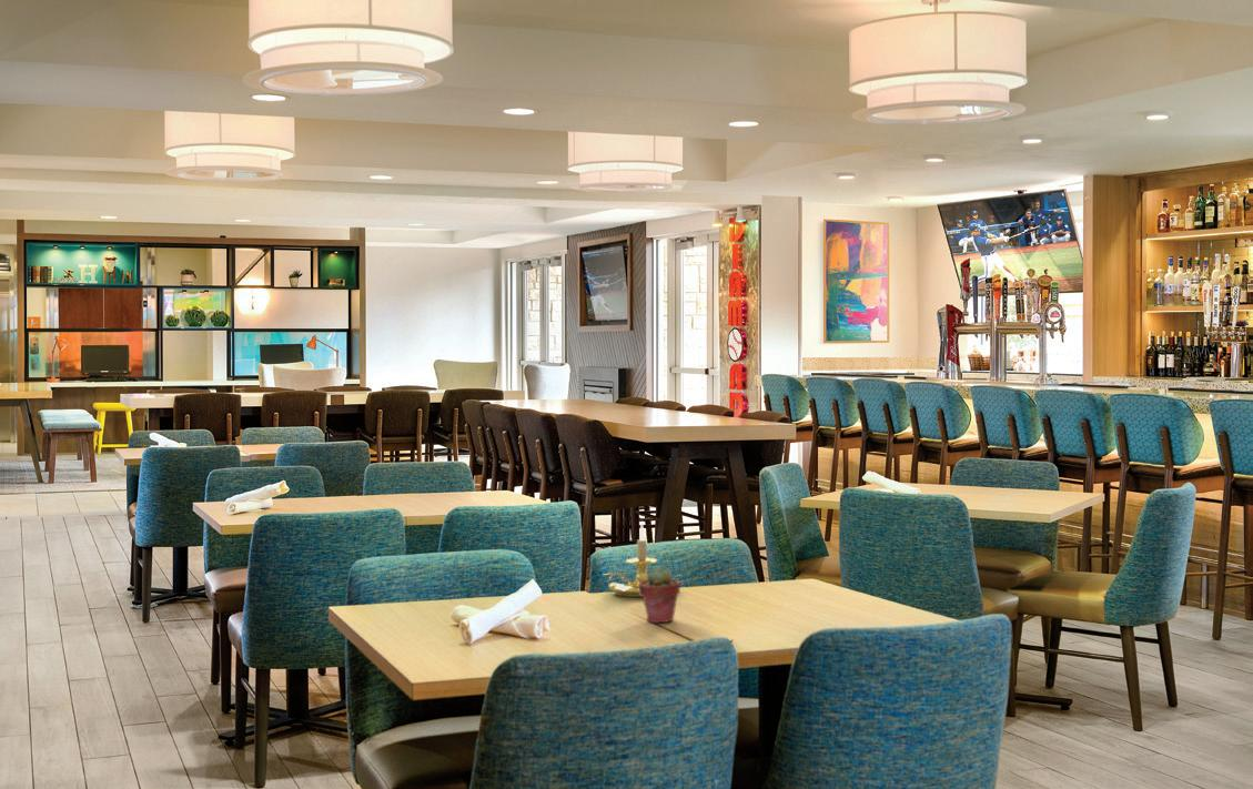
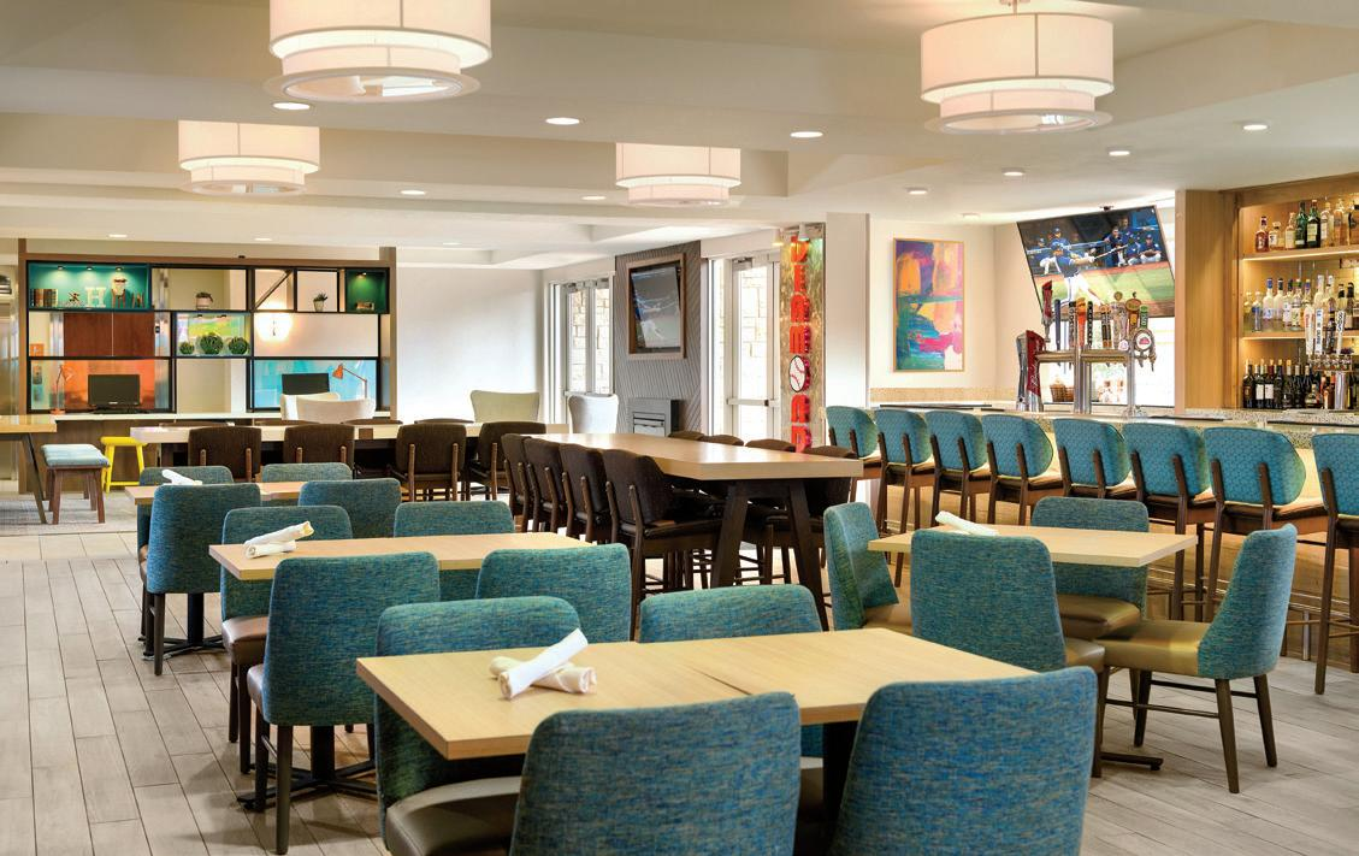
- potted succulent (659, 593)
- candle holder (637, 557)
